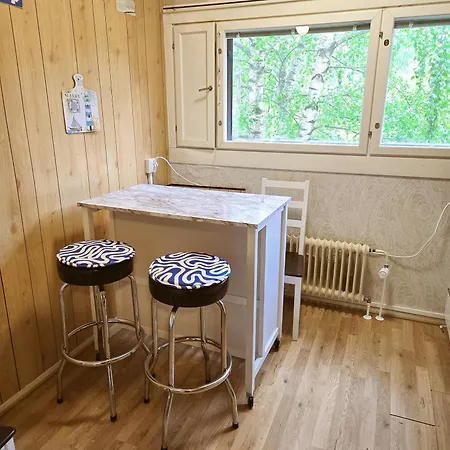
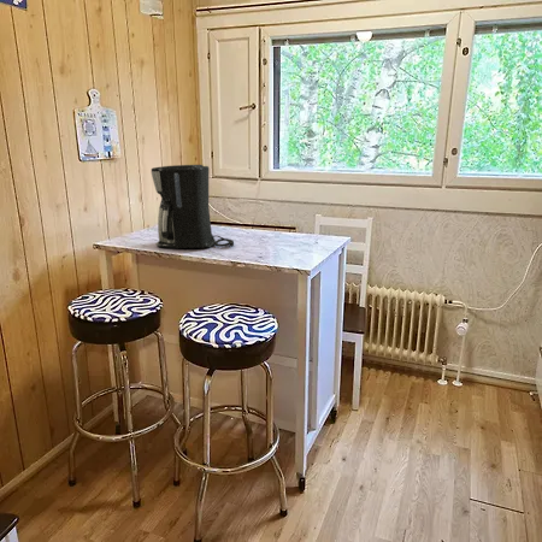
+ coffee maker (188, 206)
